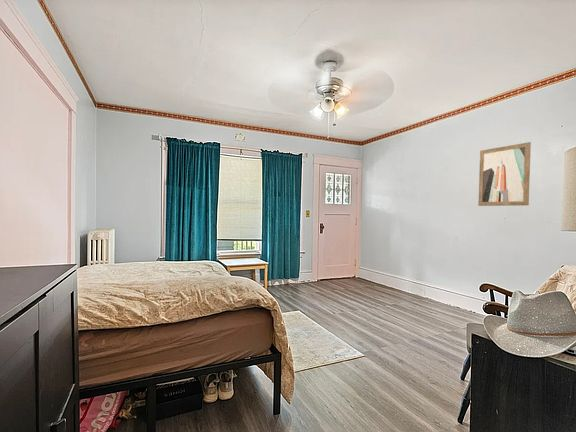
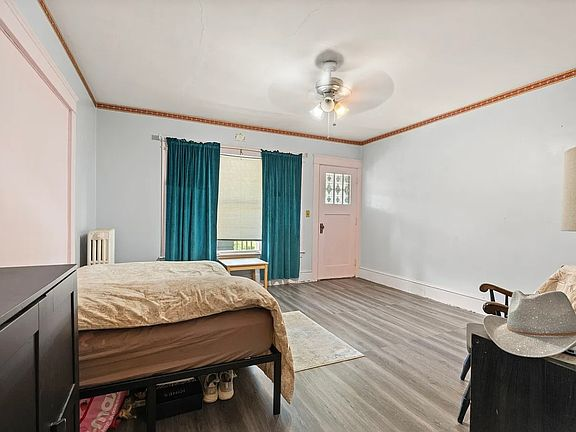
- wall art (502, 176)
